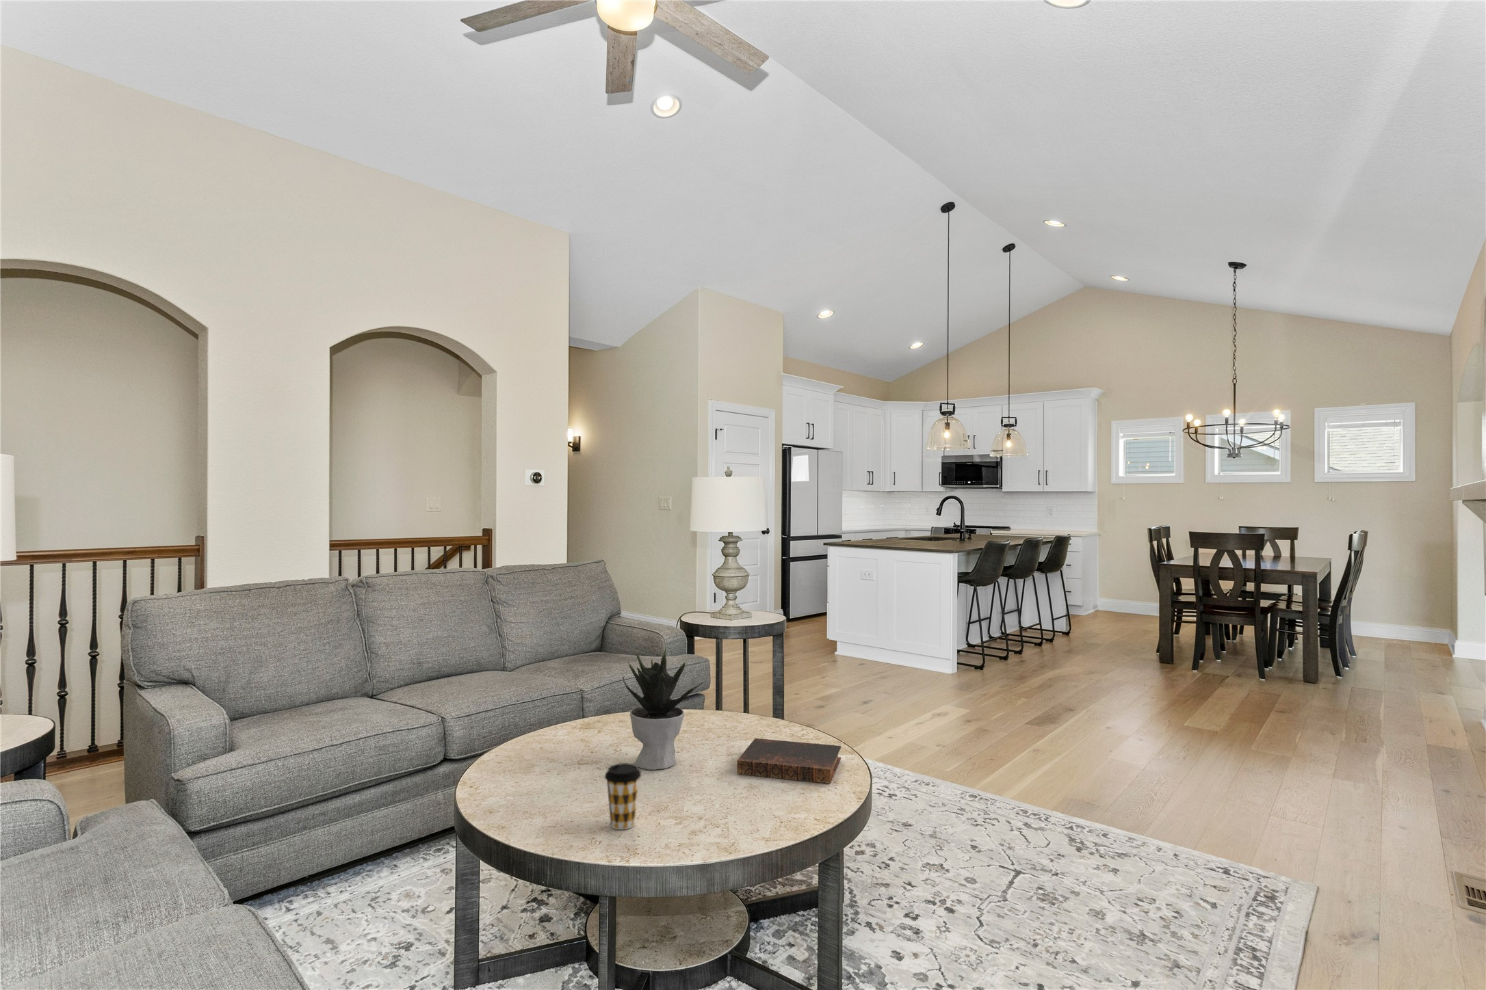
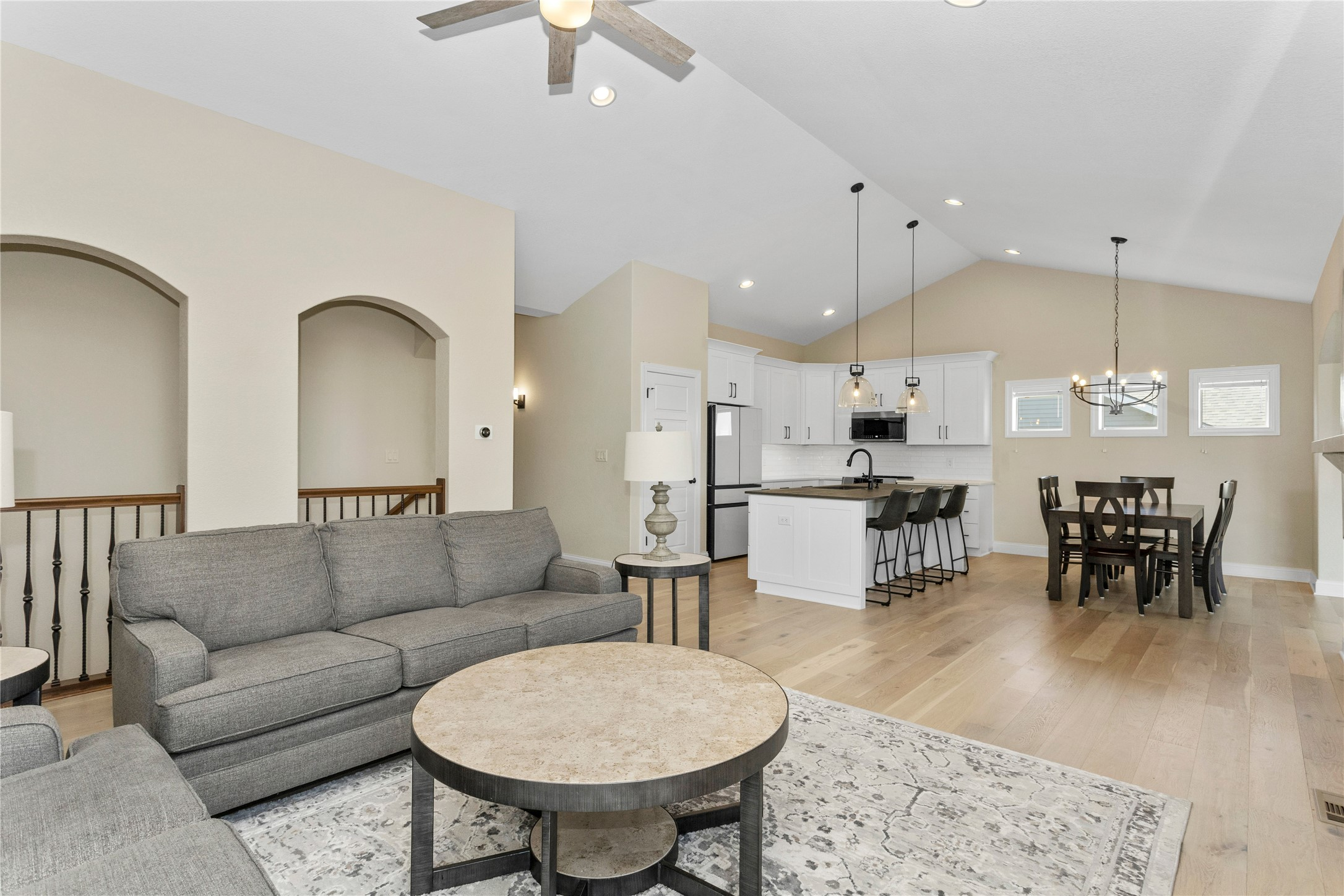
- book (791, 759)
- potted plant (652, 705)
- coffee cup (622, 796)
